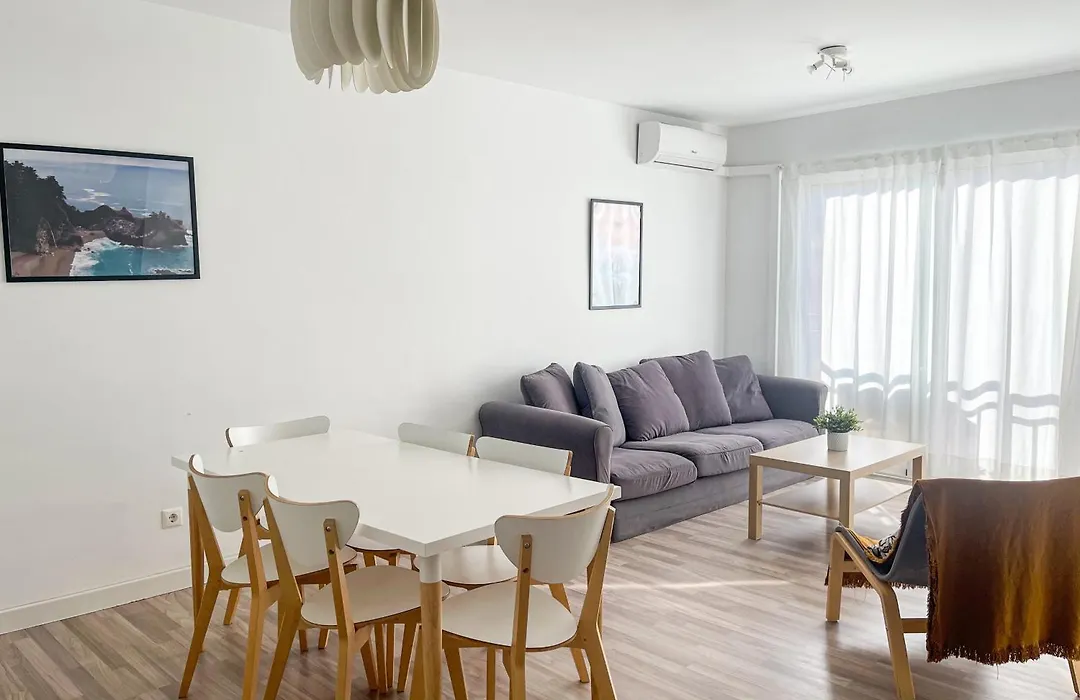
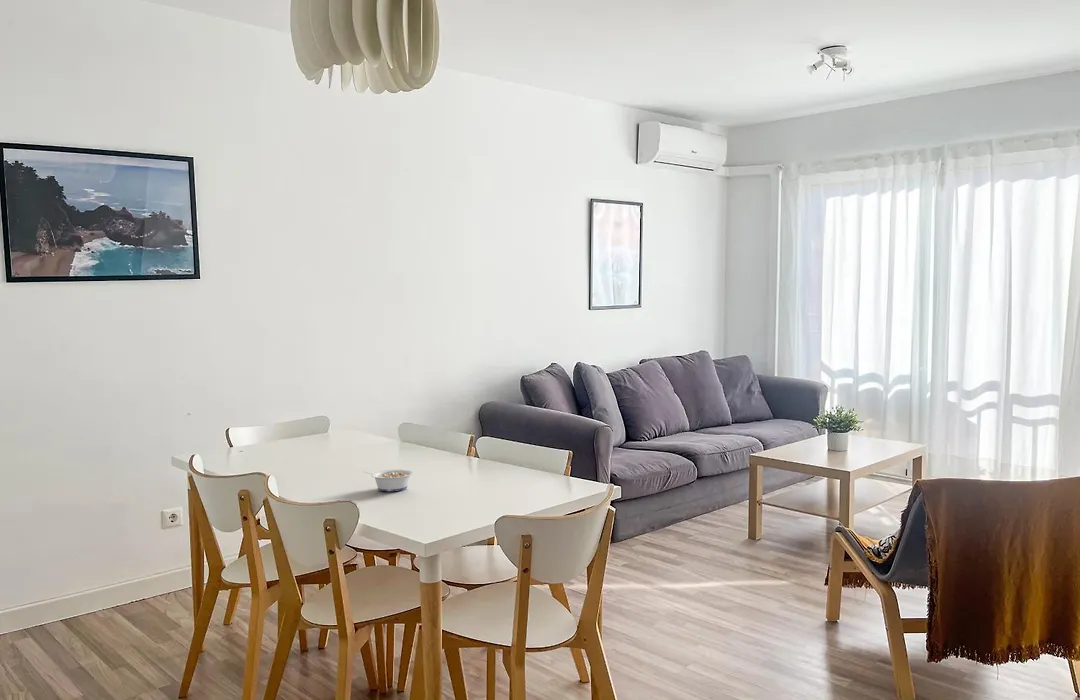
+ legume (391, 479)
